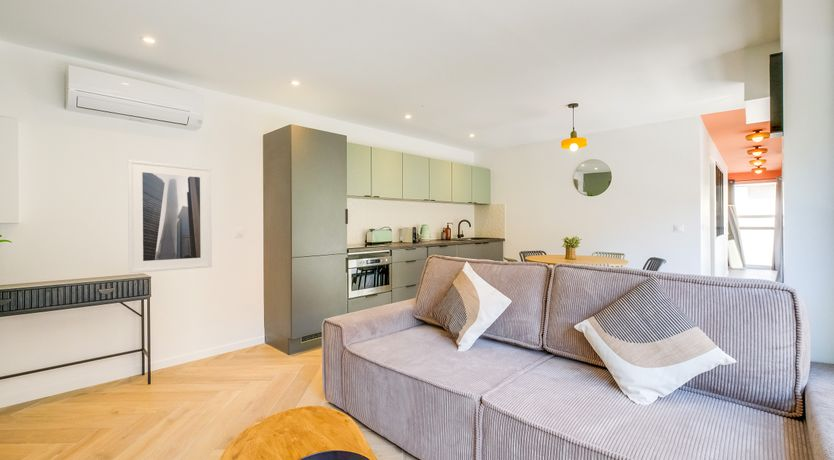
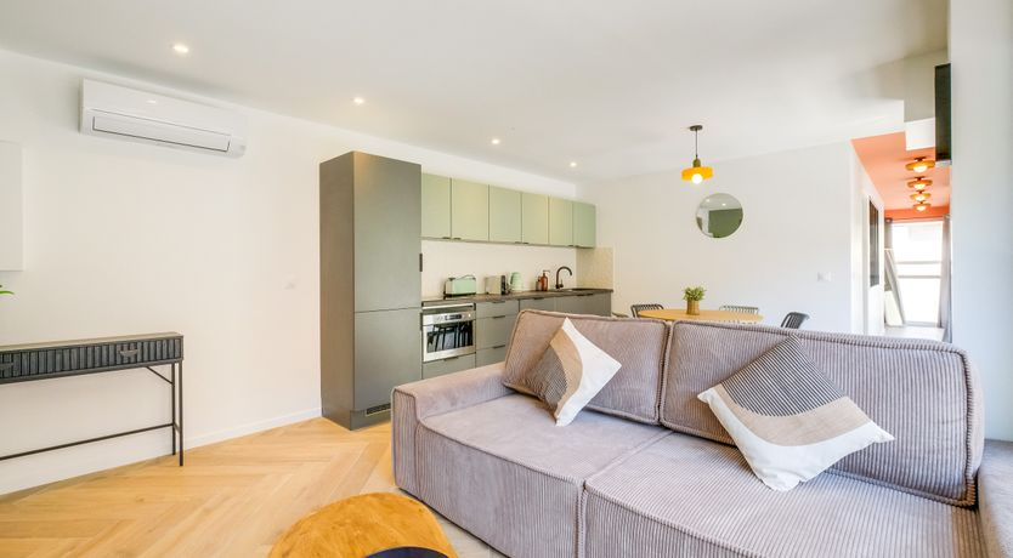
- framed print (172, 217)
